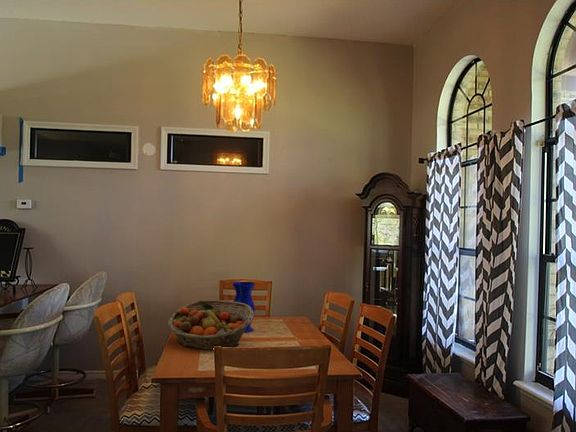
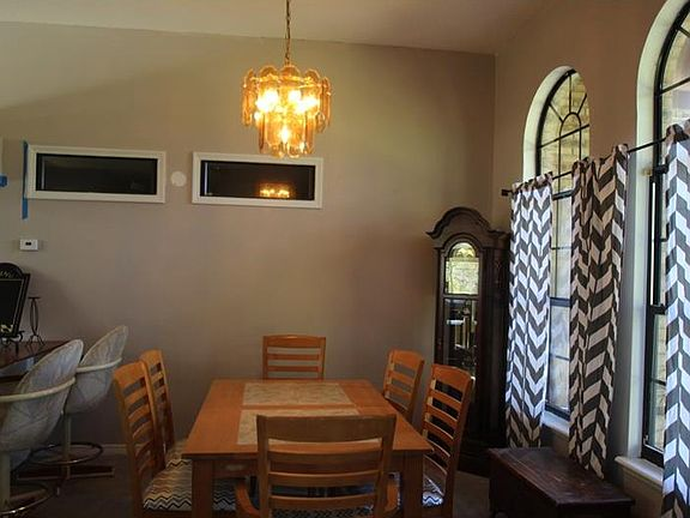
- vase (242, 306)
- fruit basket (211, 323)
